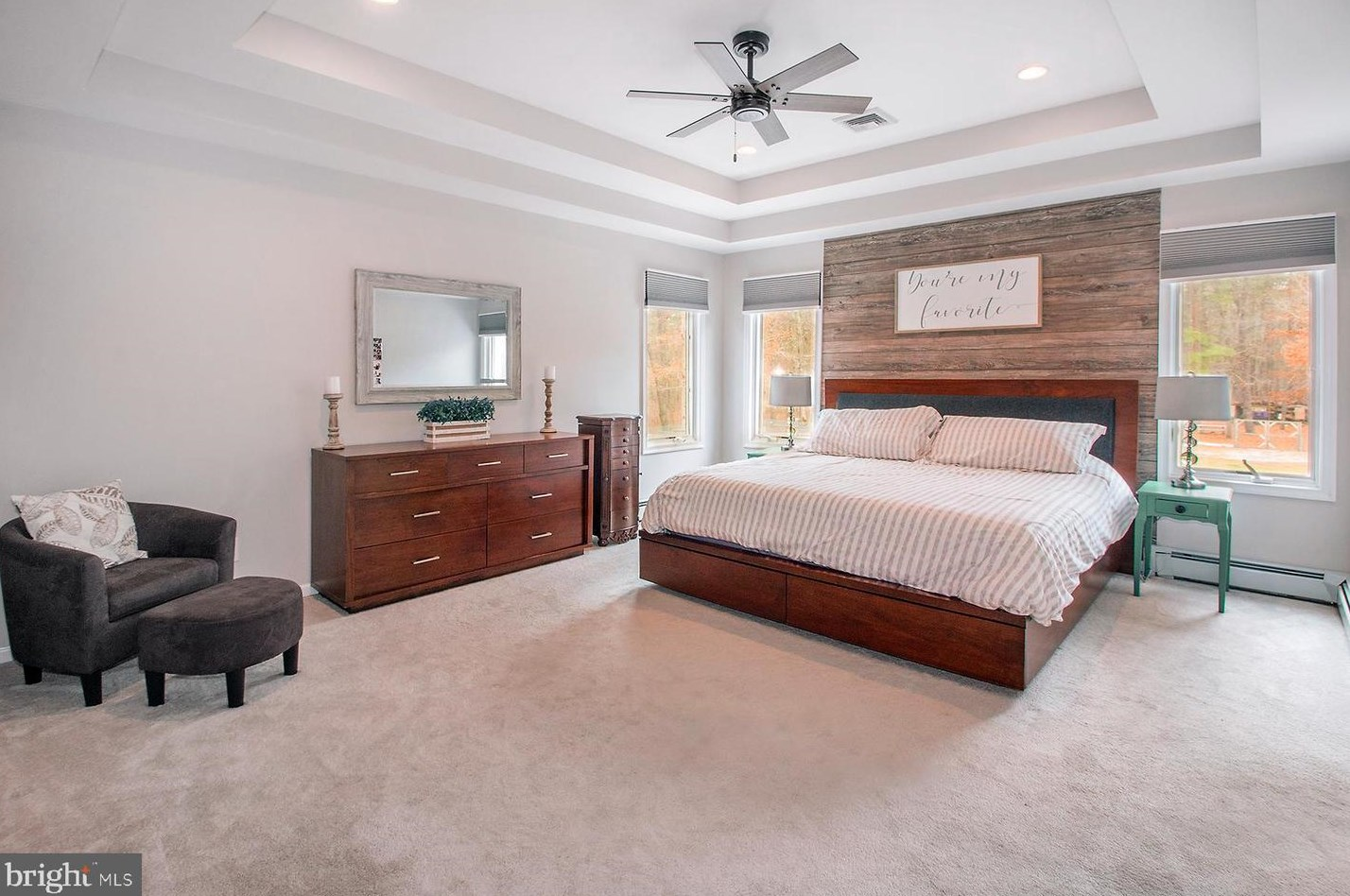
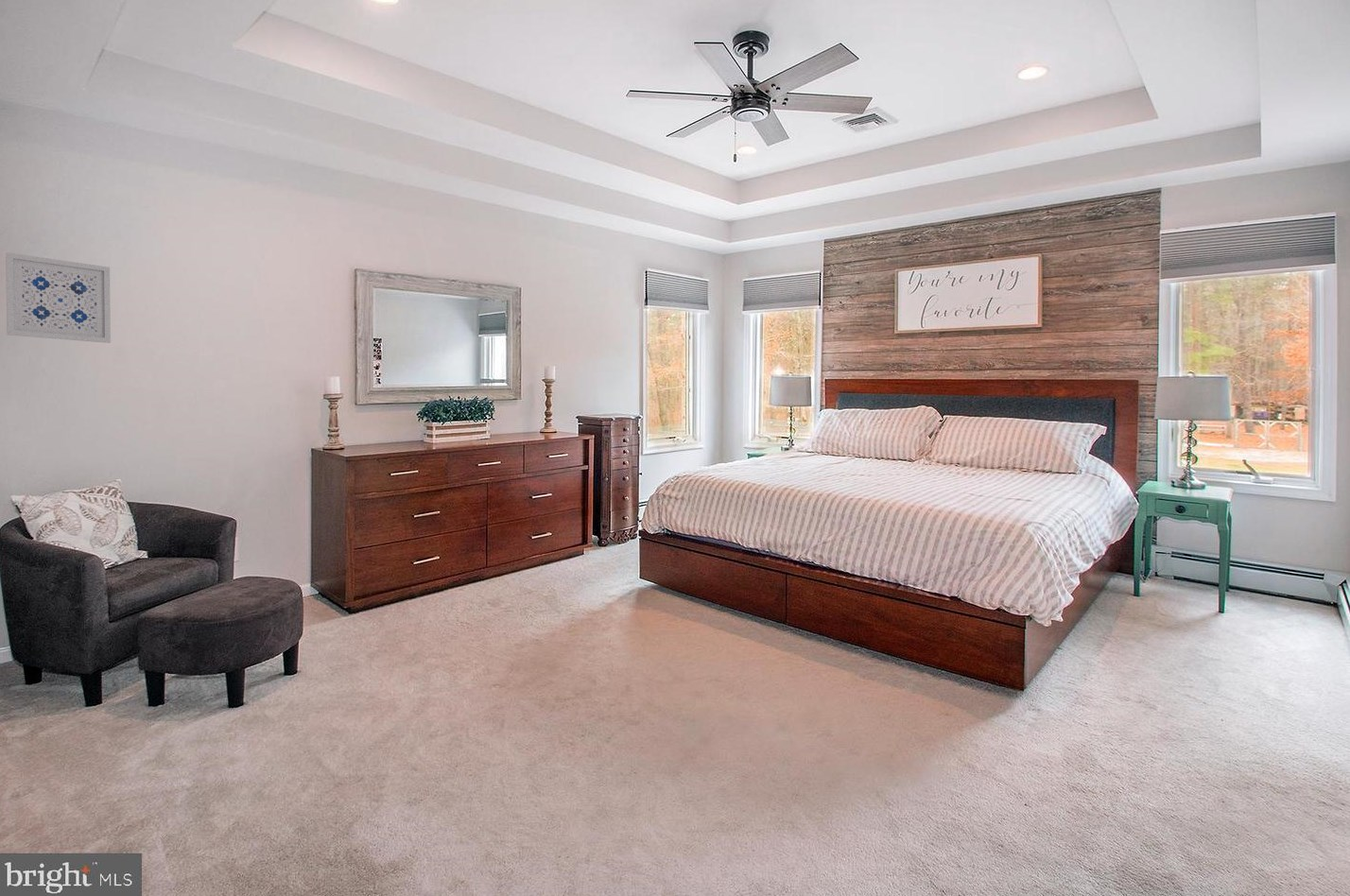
+ wall art (60, 300)
